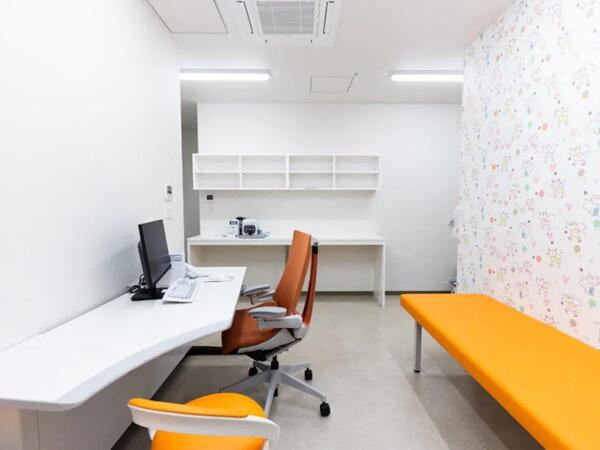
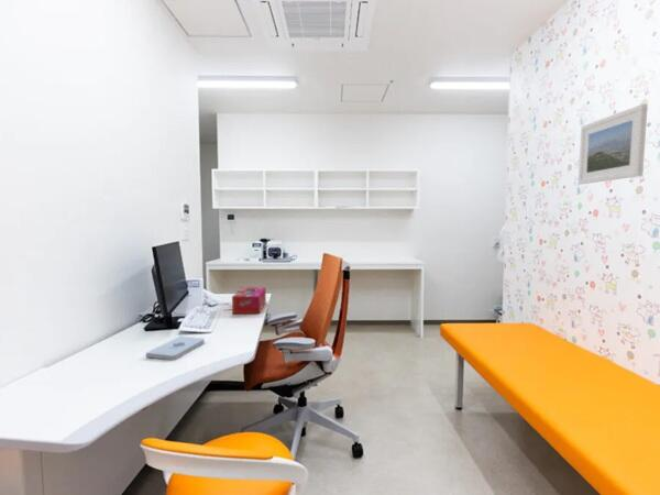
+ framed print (608, 148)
+ notepad (177, 346)
+ tissue box (250, 299)
